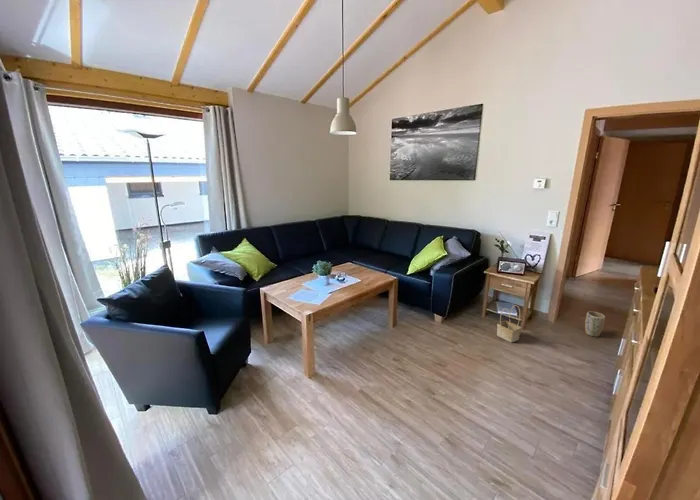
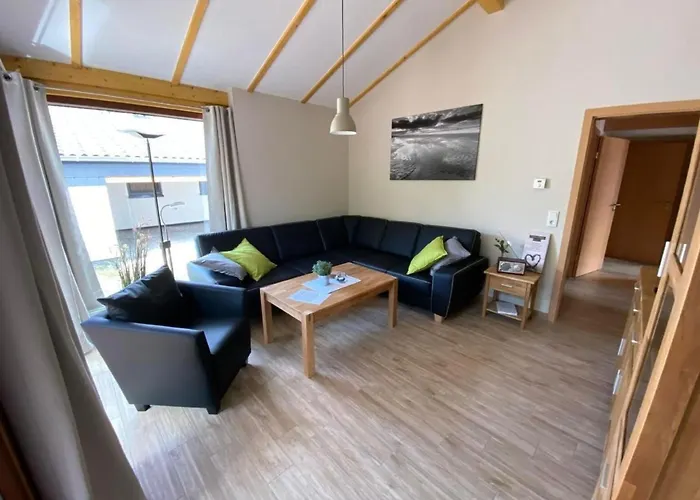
- plant pot (594, 324)
- basket (509, 322)
